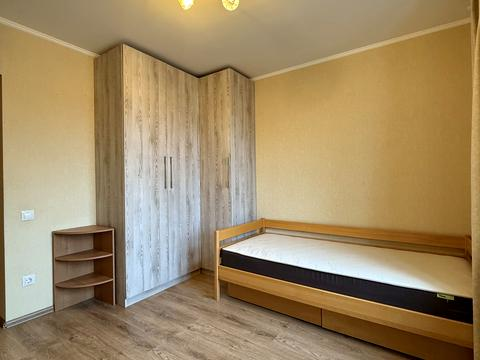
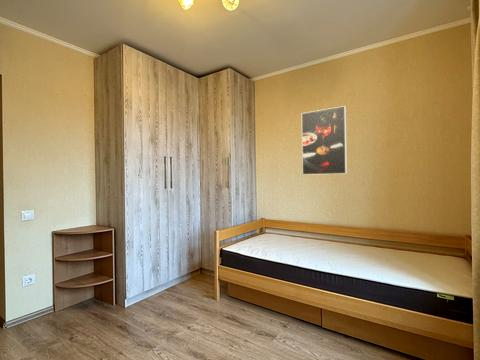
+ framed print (323, 142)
